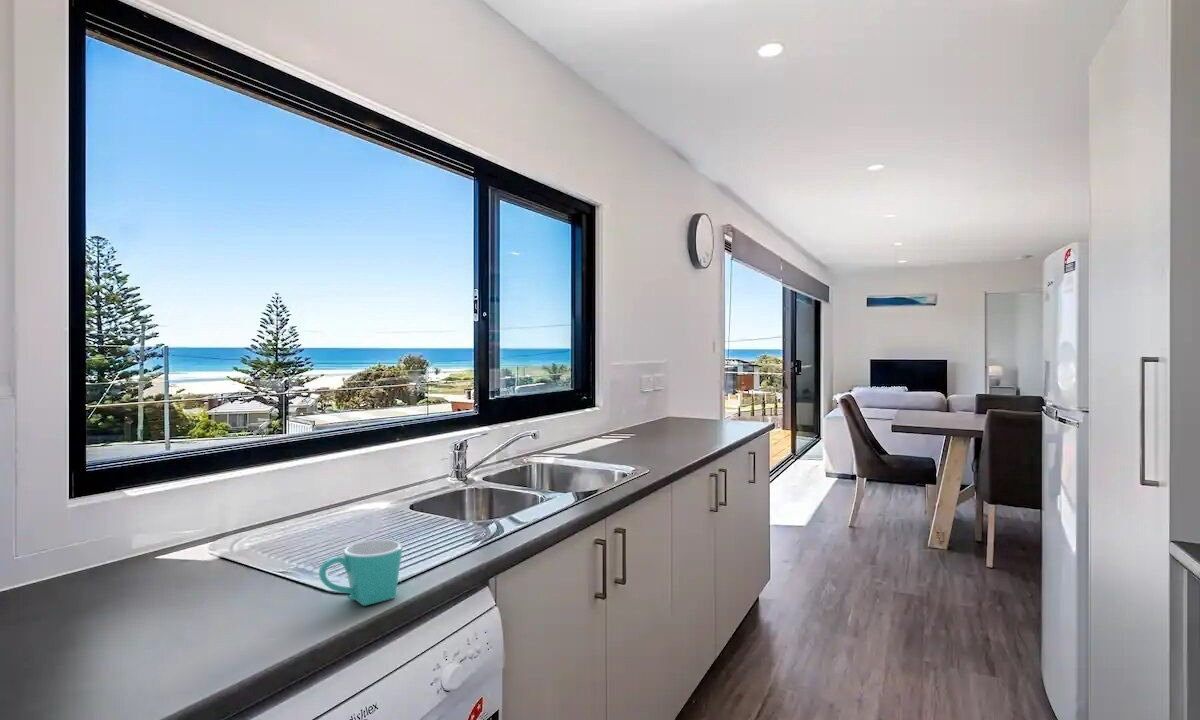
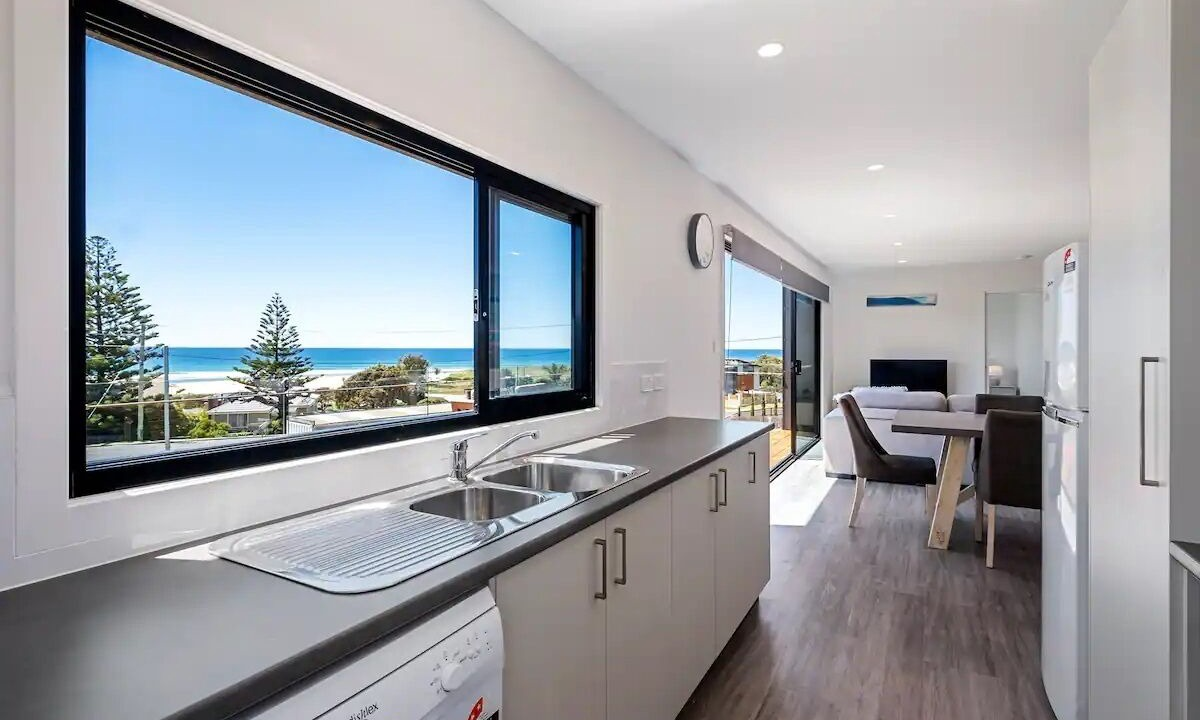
- mug (361, 574)
